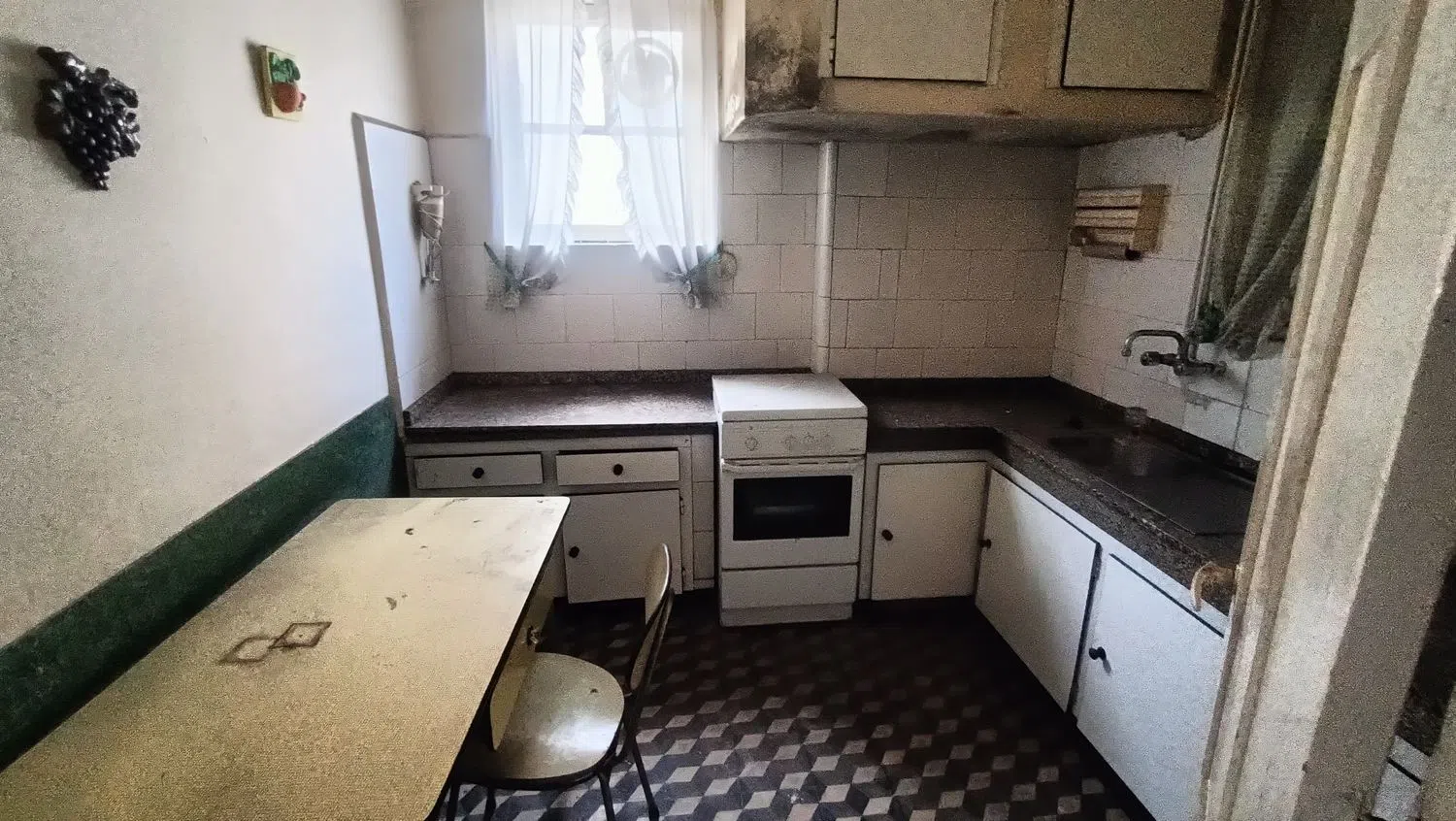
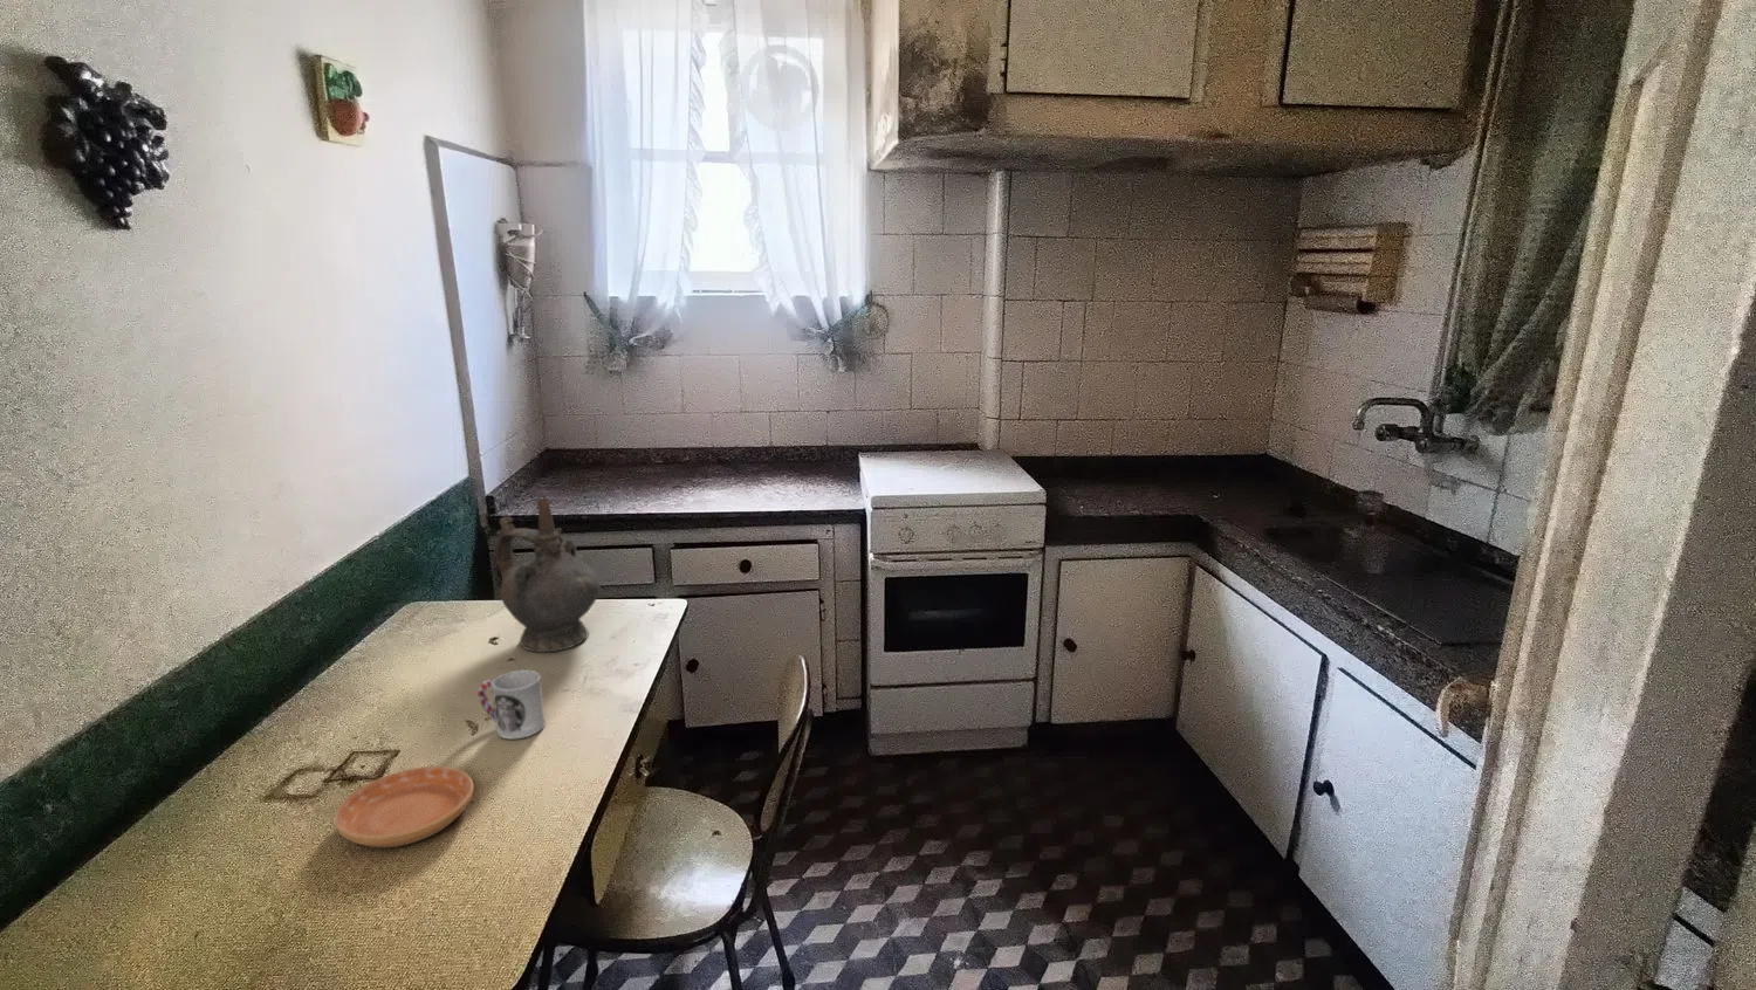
+ cup (509, 702)
+ saucer (408, 808)
+ ceremonial vessel (544, 569)
